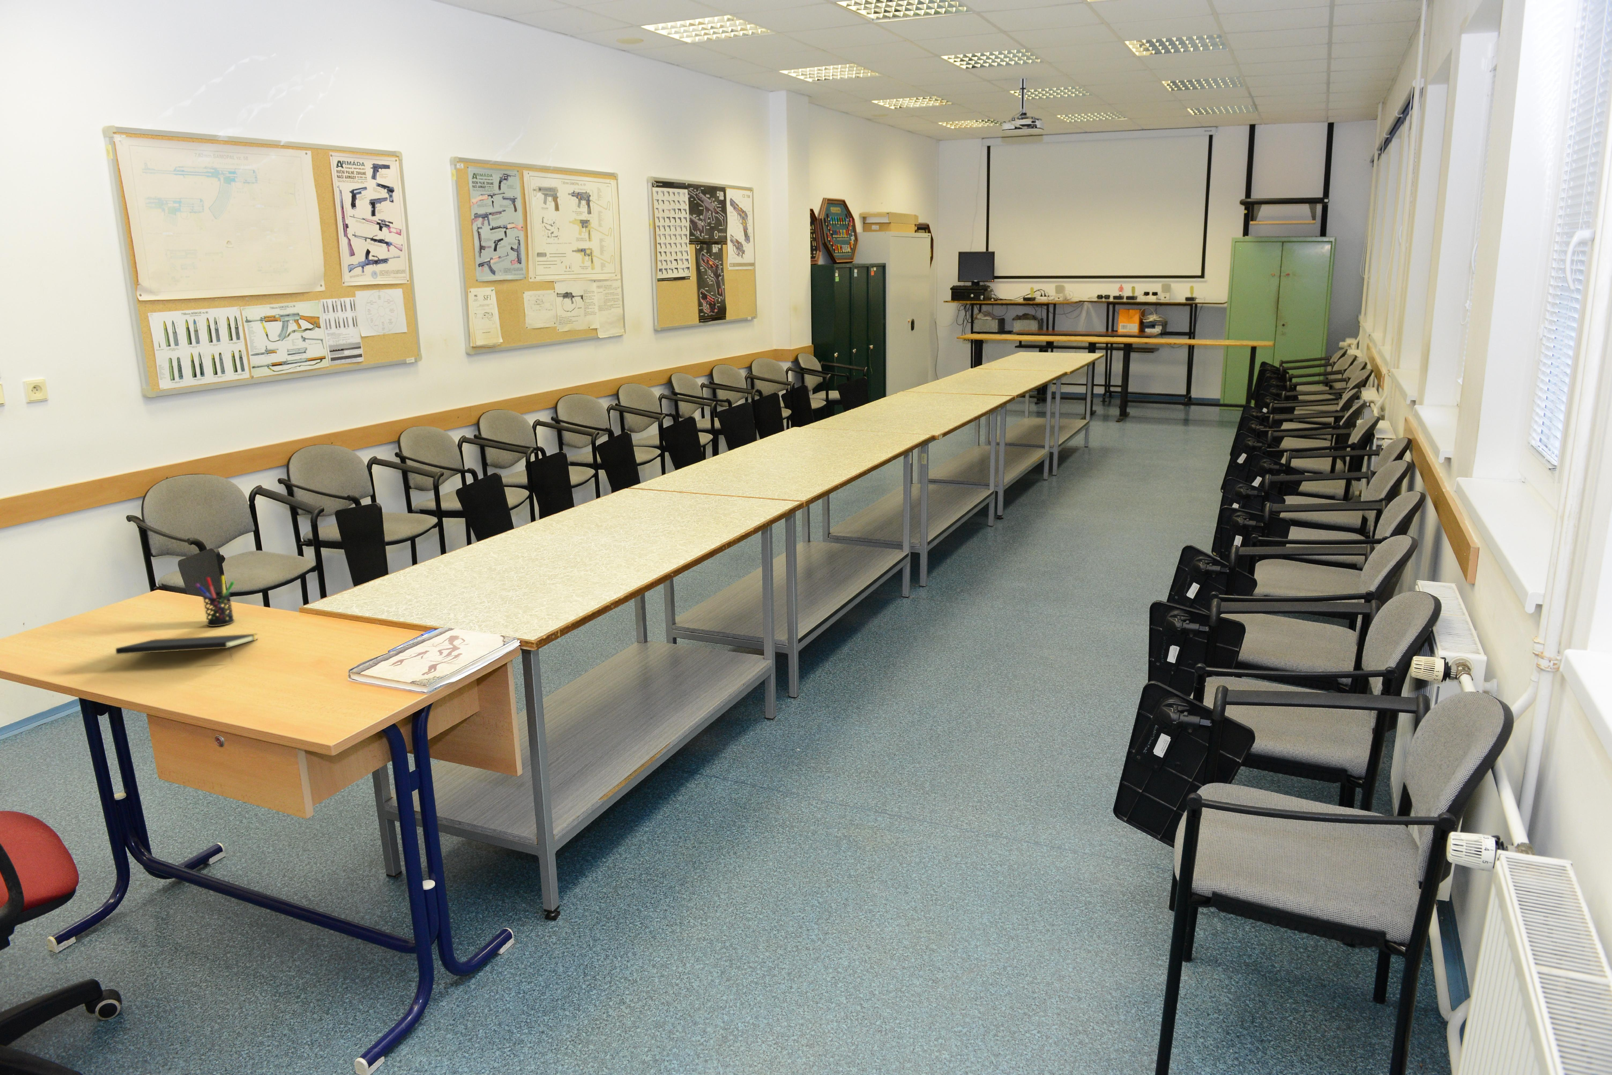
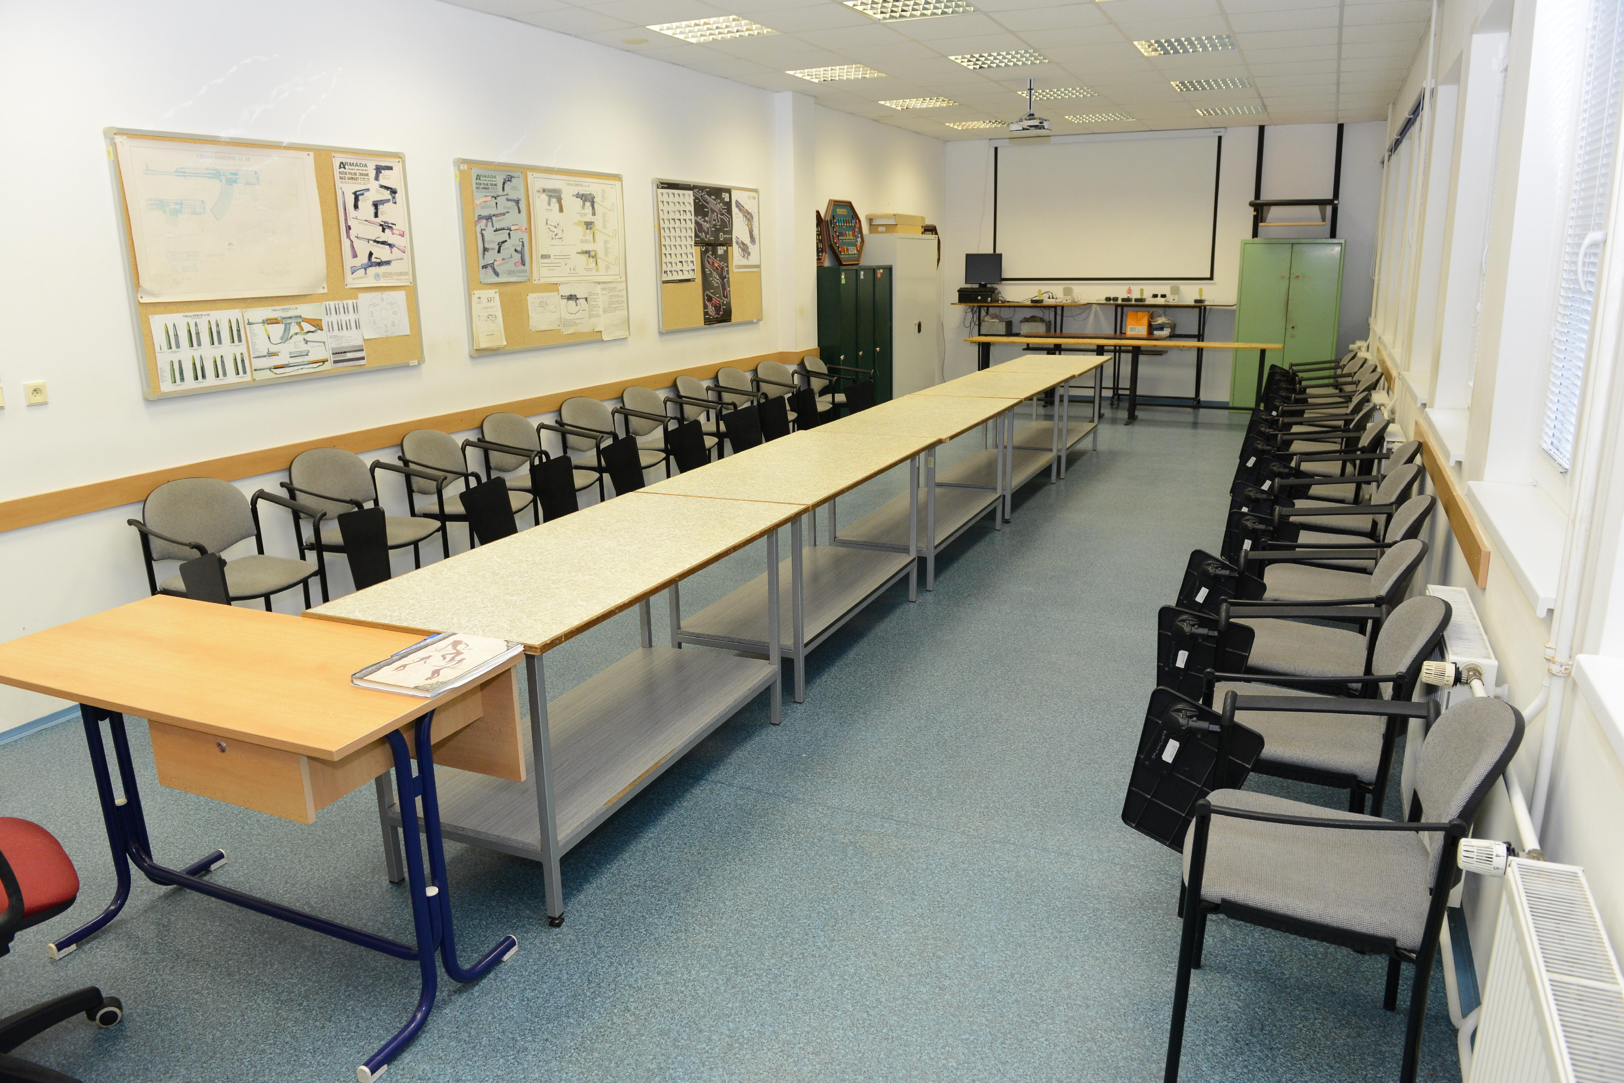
- pen holder (220, 599)
- notepad (190, 643)
